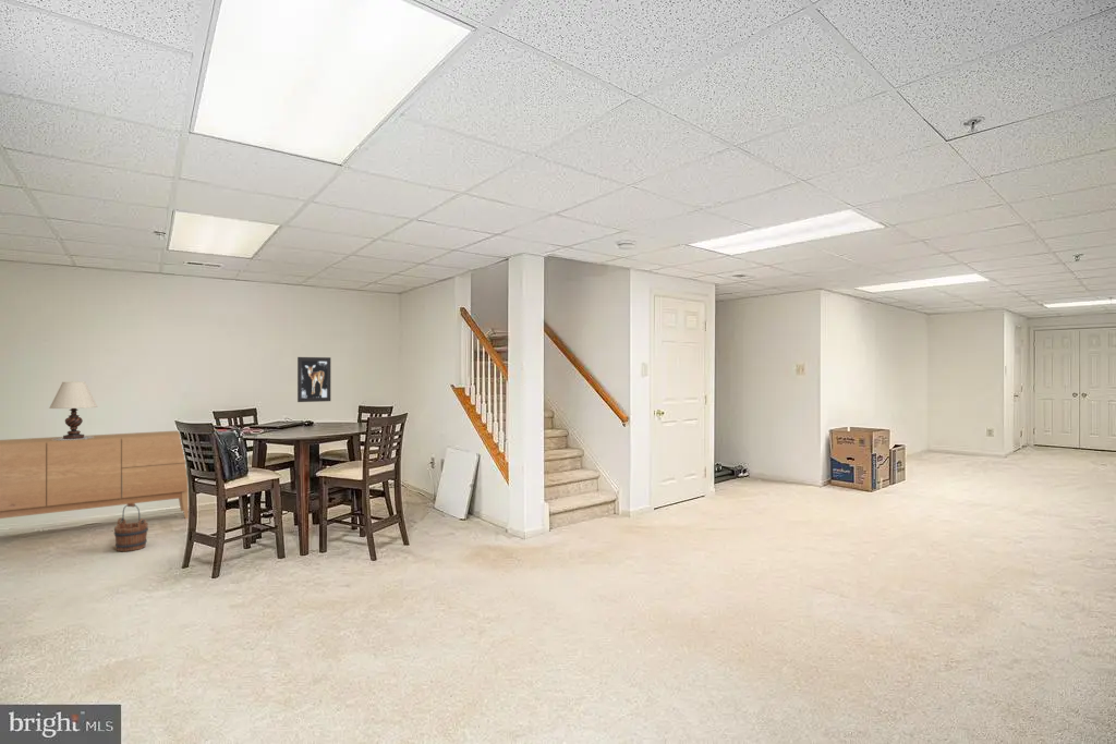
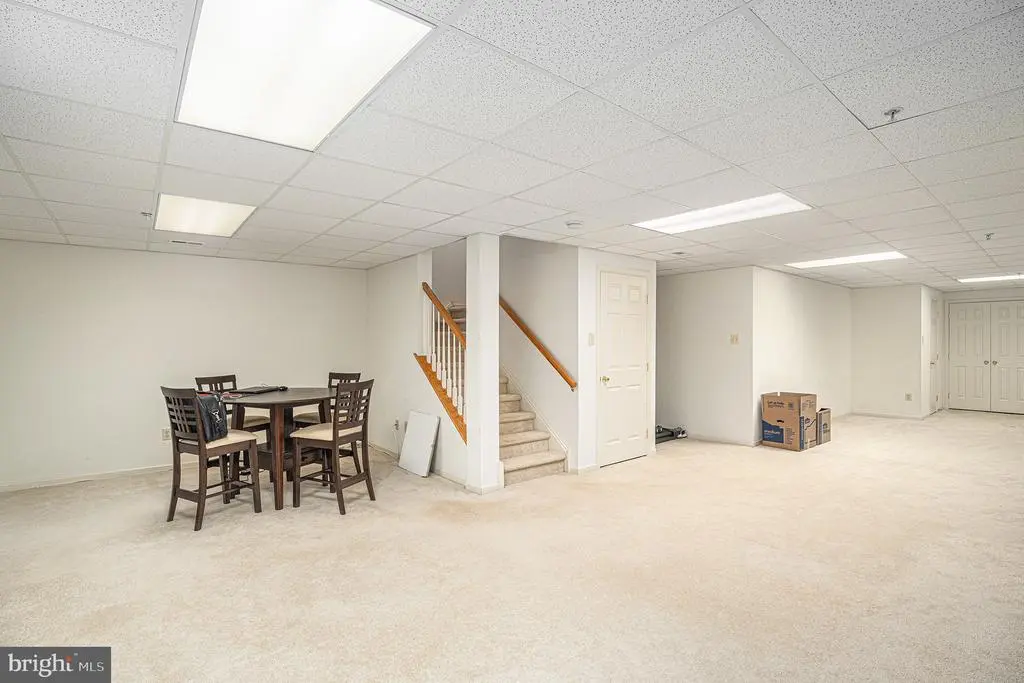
- sideboard (85, 481)
- wall art (314, 379)
- wooden bucket (131, 525)
- table lamp (73, 410)
